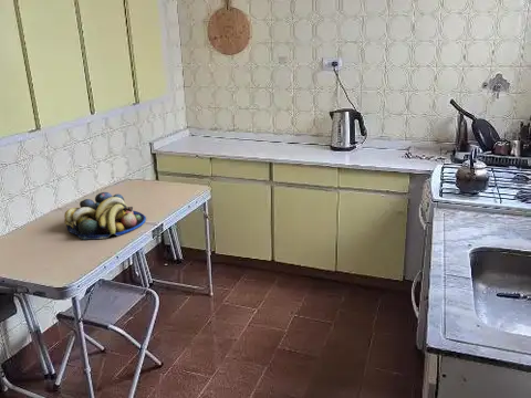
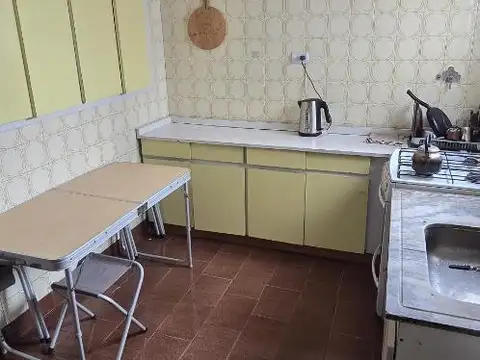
- fruit bowl (105, 210)
